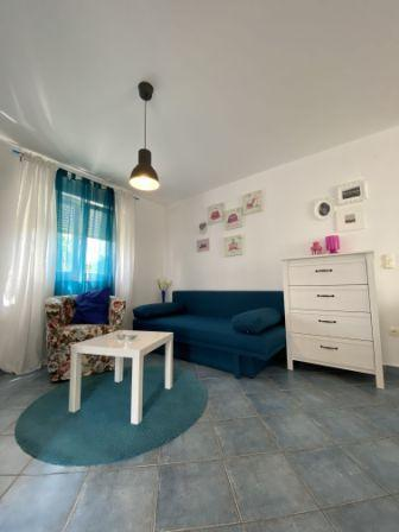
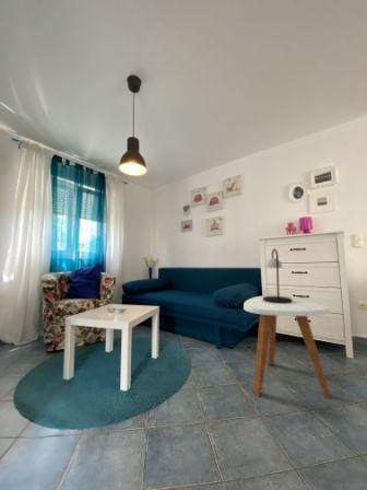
+ side table (274, 343)
+ table lamp (276, 273)
